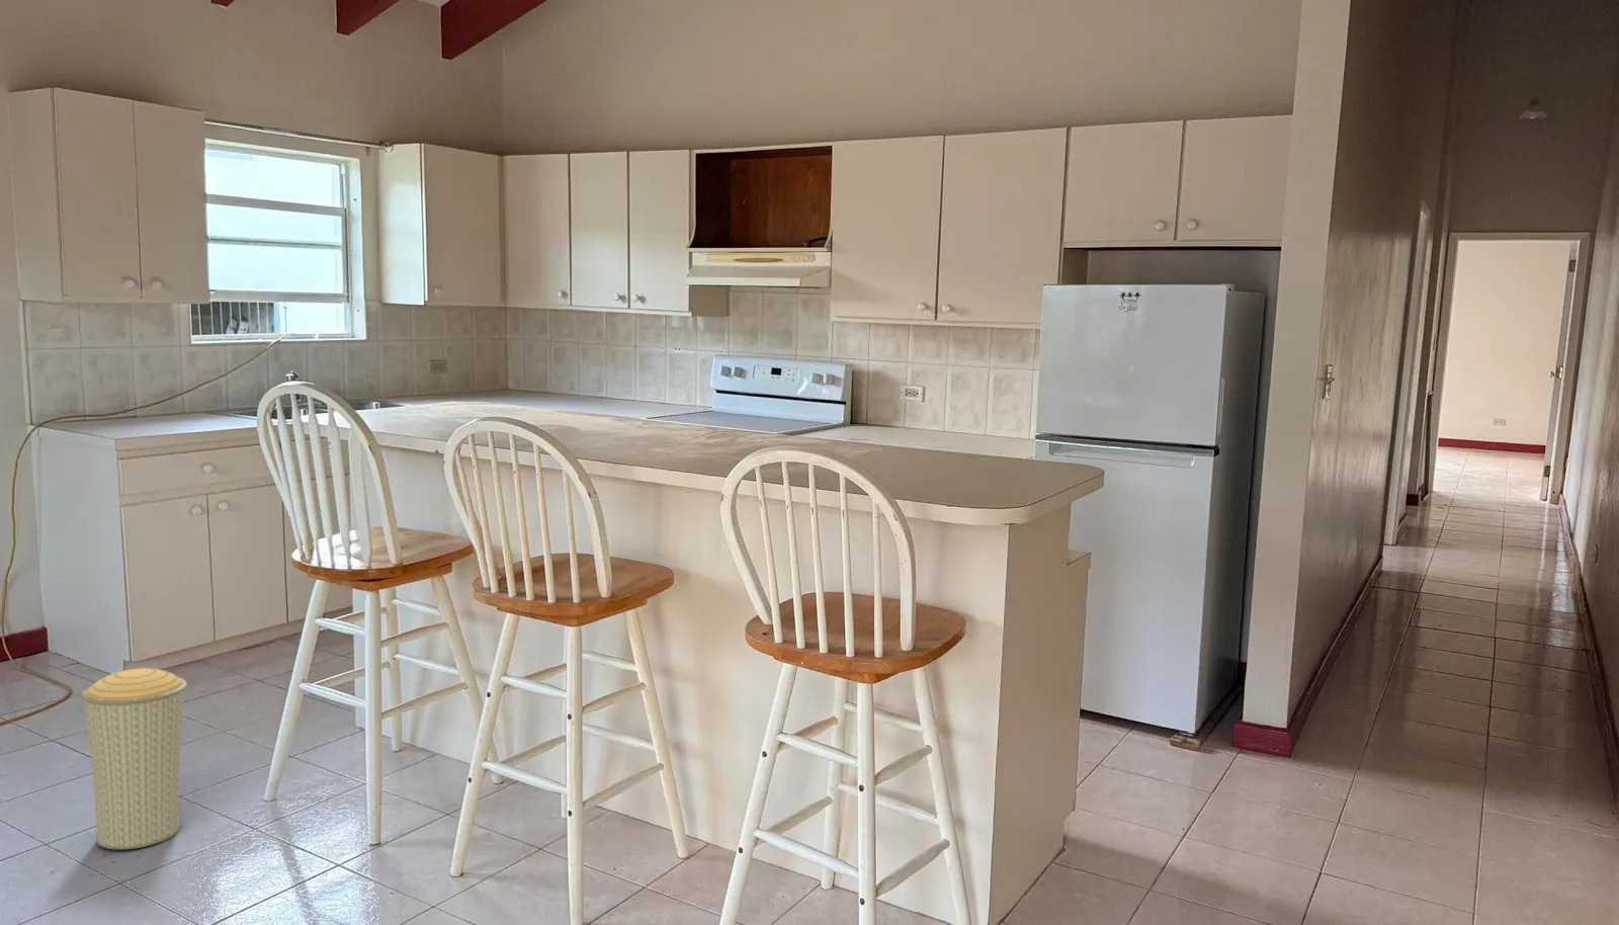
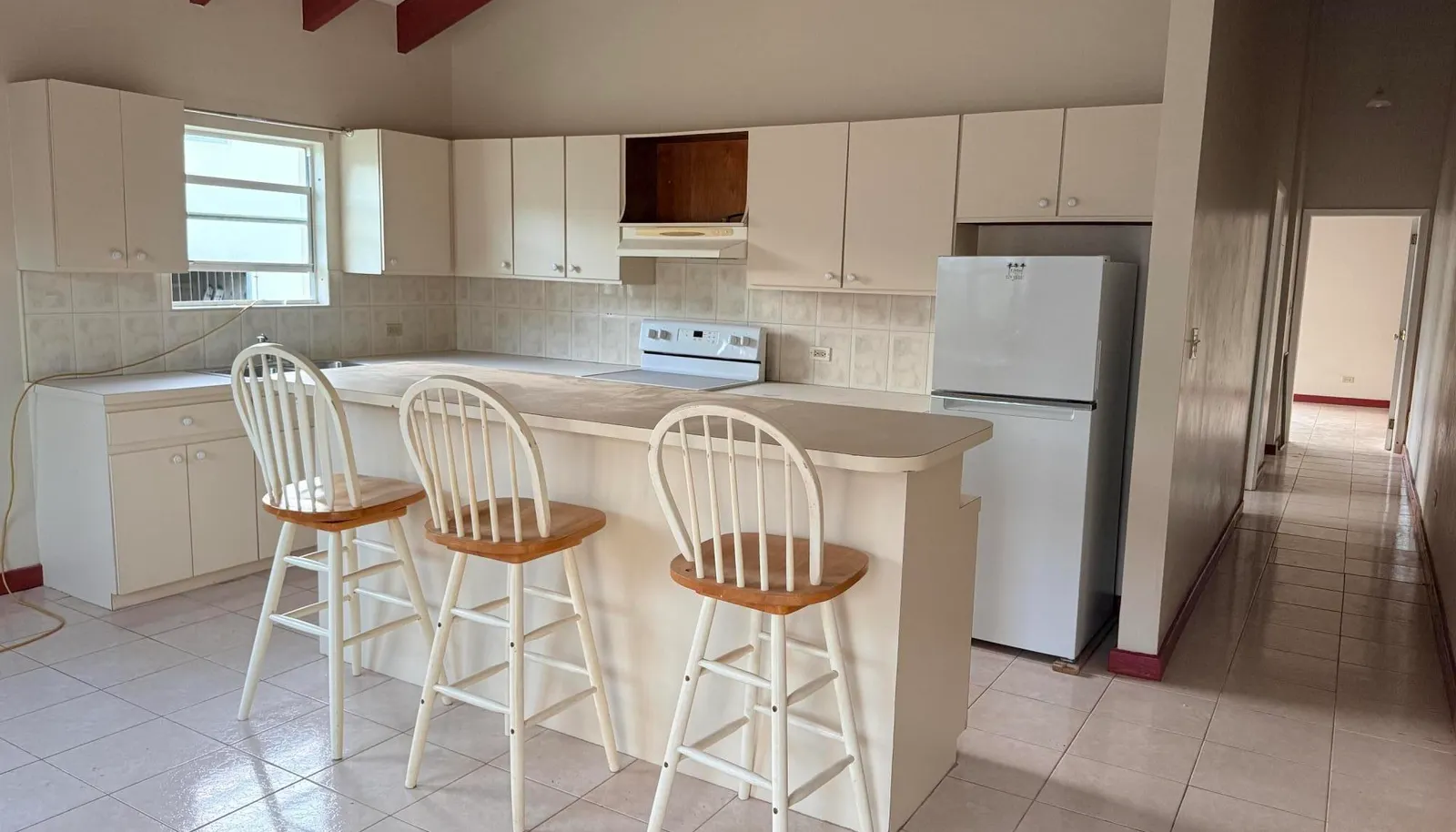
- trash can (137, 753)
